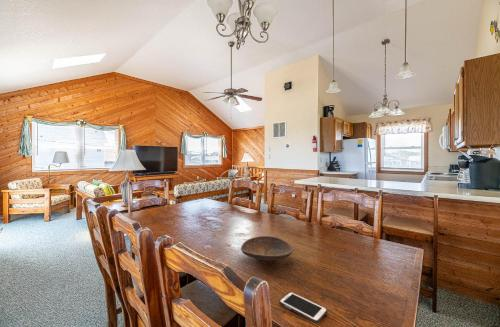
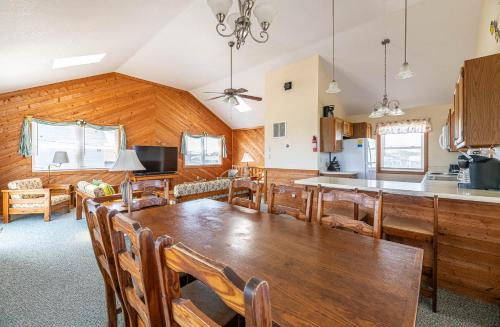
- decorative bowl (266, 251)
- cell phone (302, 306)
